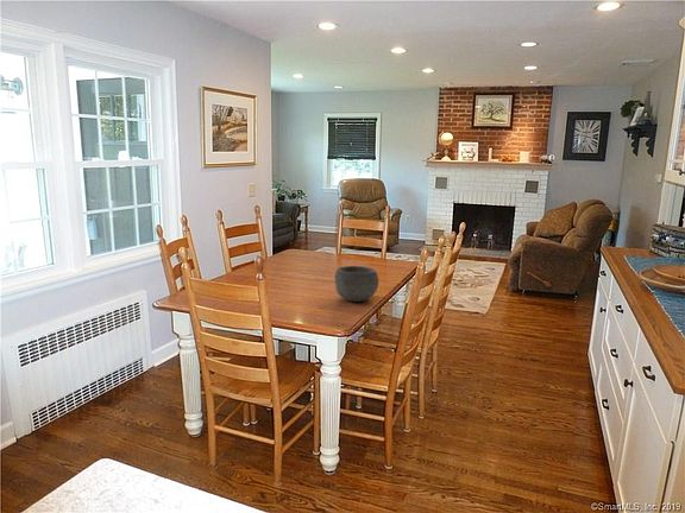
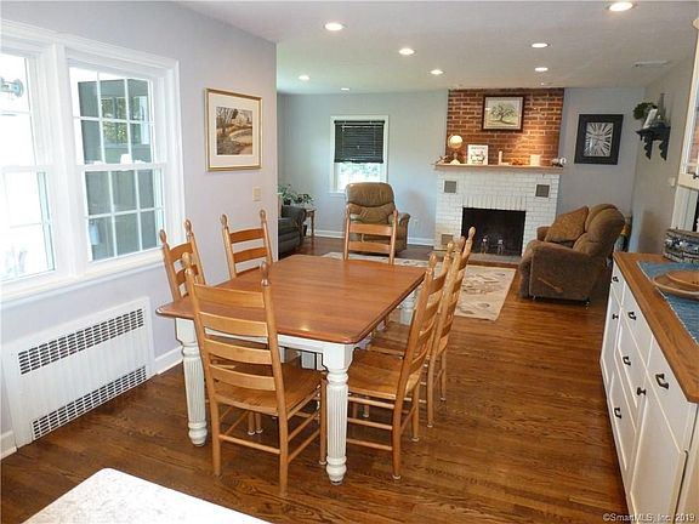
- bowl (356, 284)
